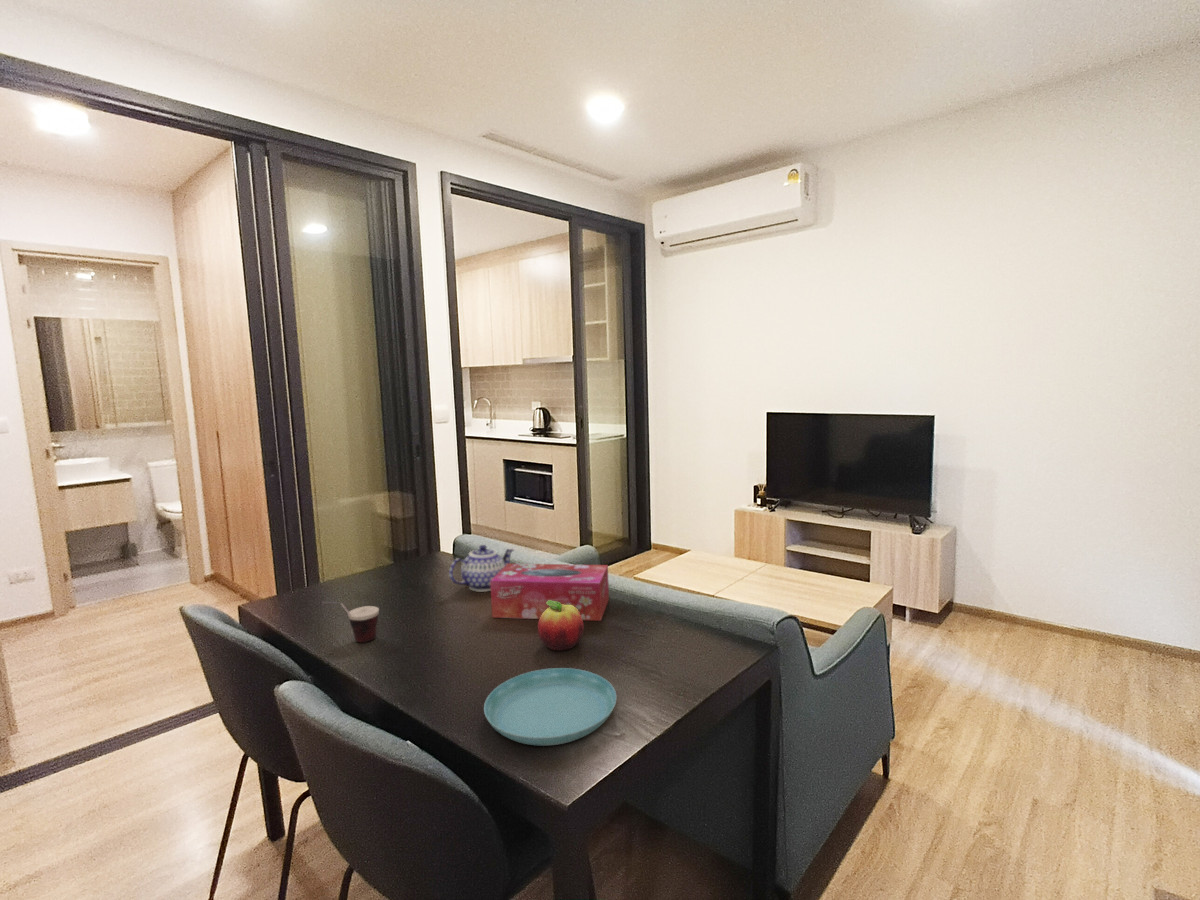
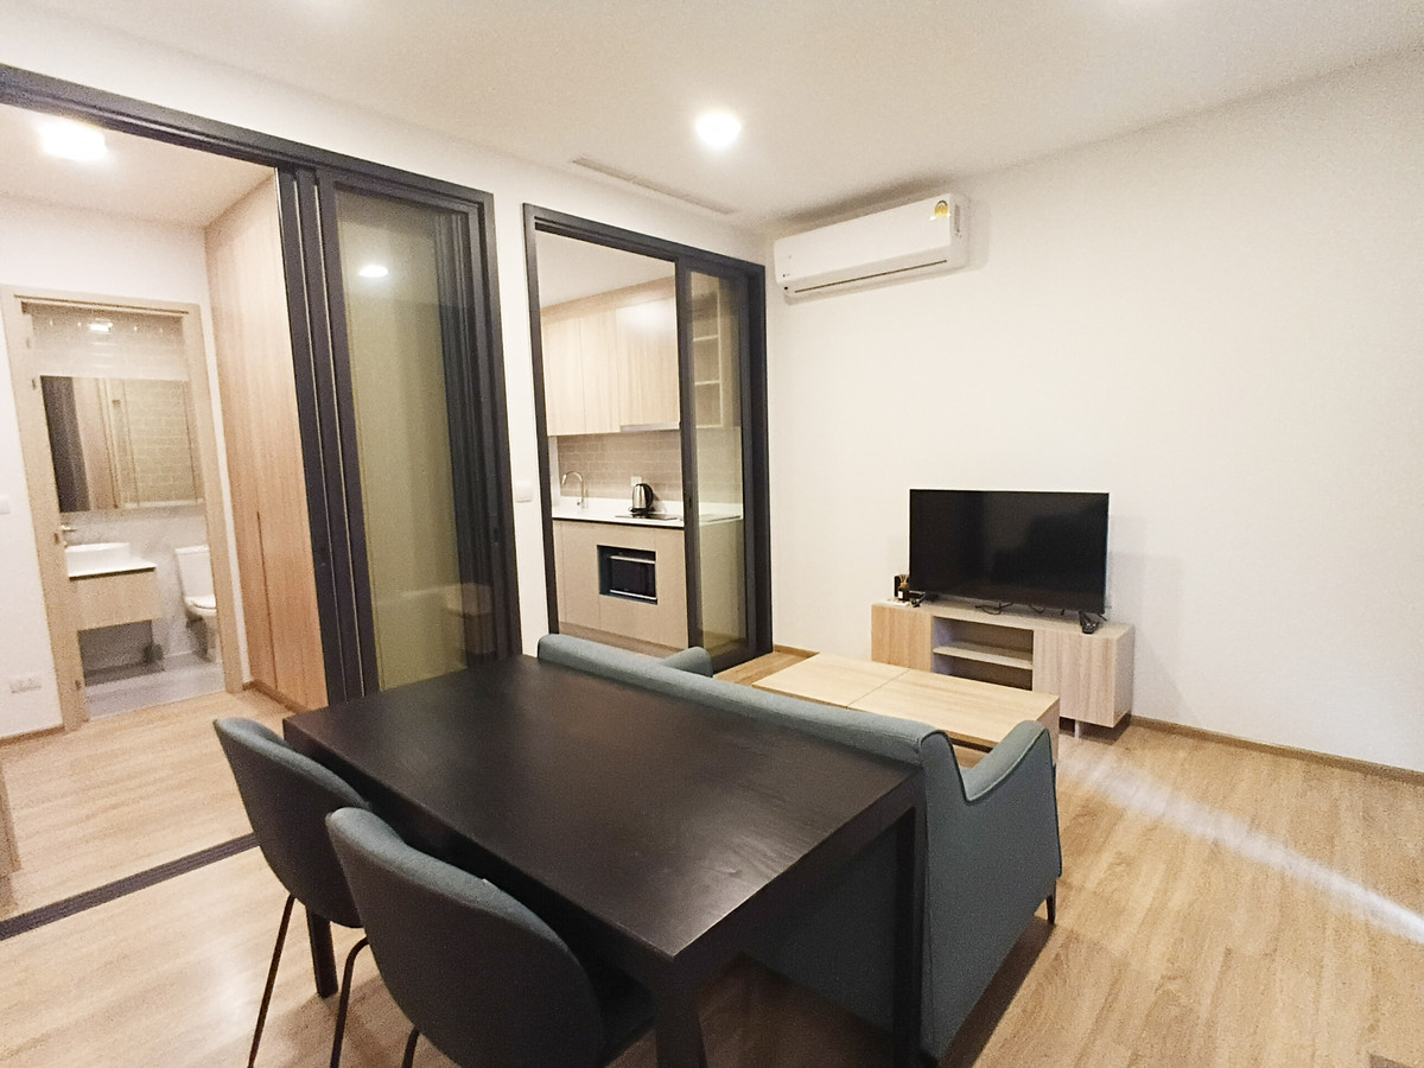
- saucer (551, 706)
- tissue box (551, 590)
- fruit (560, 624)
- teapot (483, 566)
- cup (351, 618)
